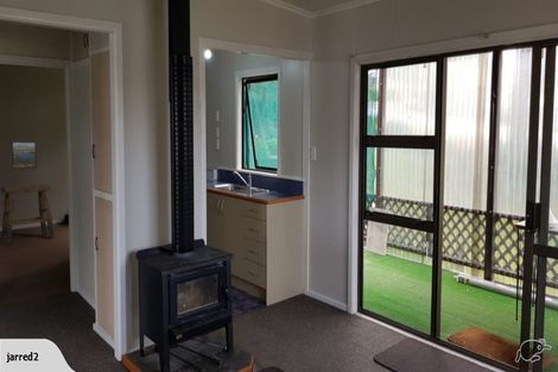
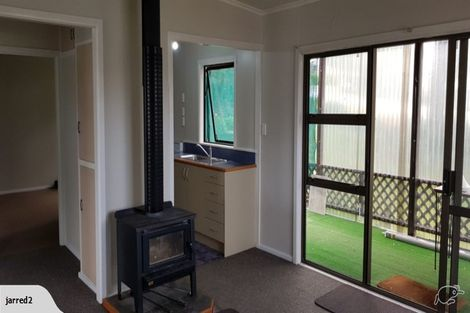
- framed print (24, 155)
- stool (26, 219)
